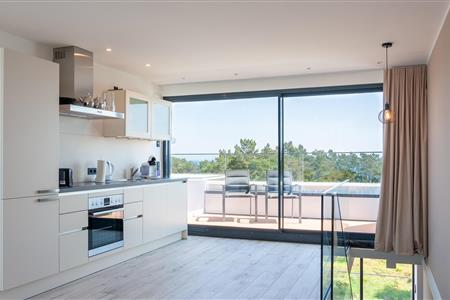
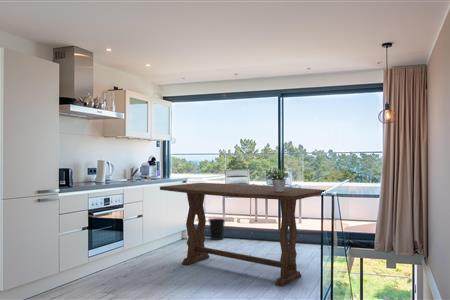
+ wastebasket (216, 229)
+ dining table (231, 252)
+ potted plant (277, 179)
